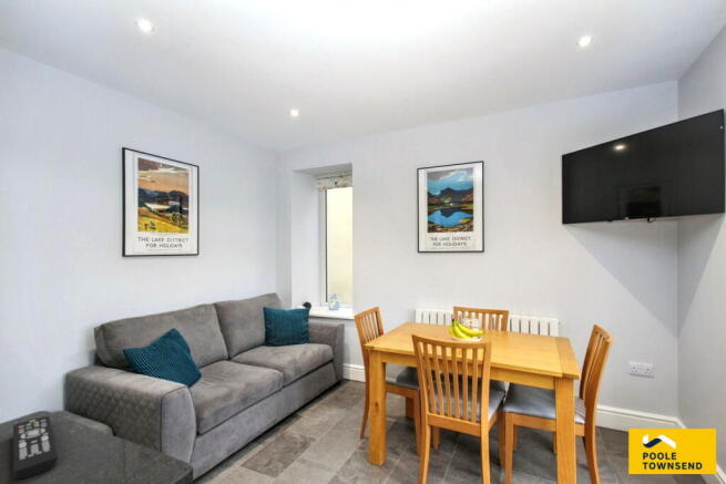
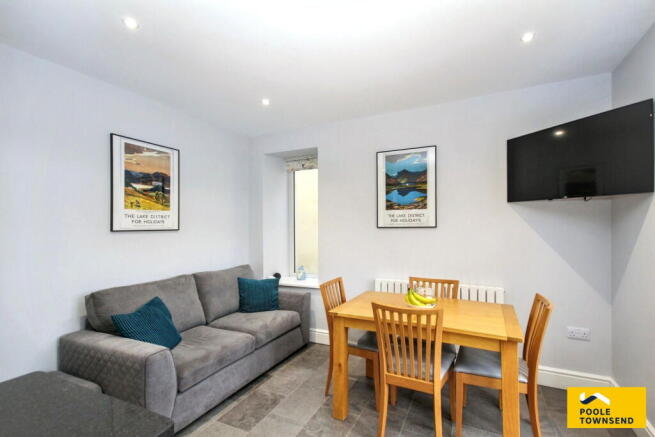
- remote control (33, 443)
